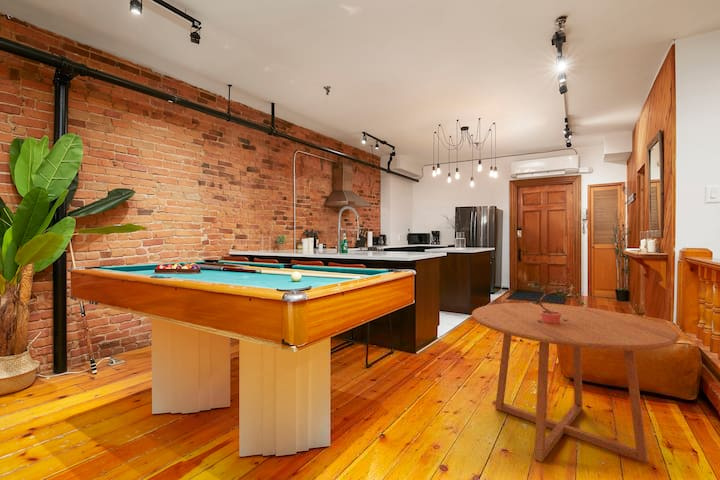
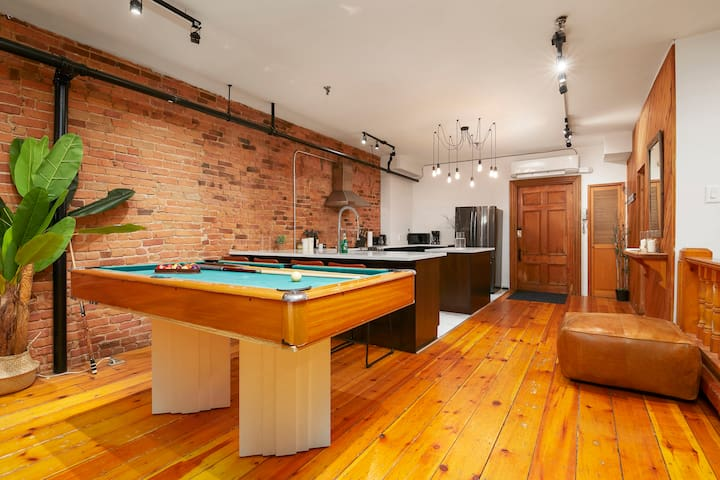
- dining table (574, 374)
- potted plant (559, 296)
